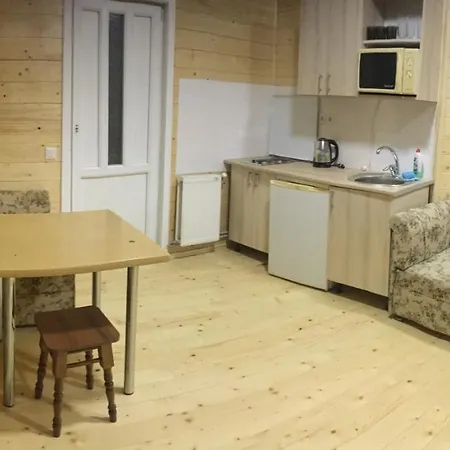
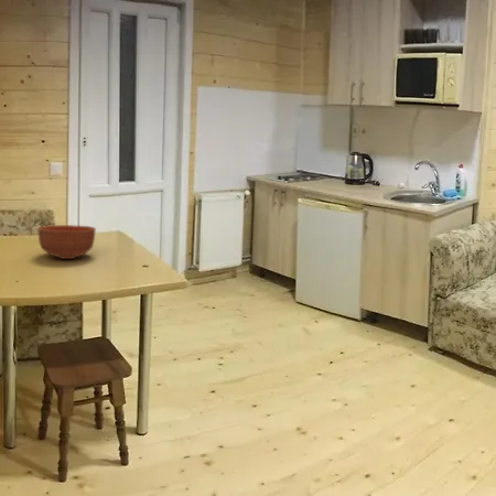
+ bowl (66, 242)
